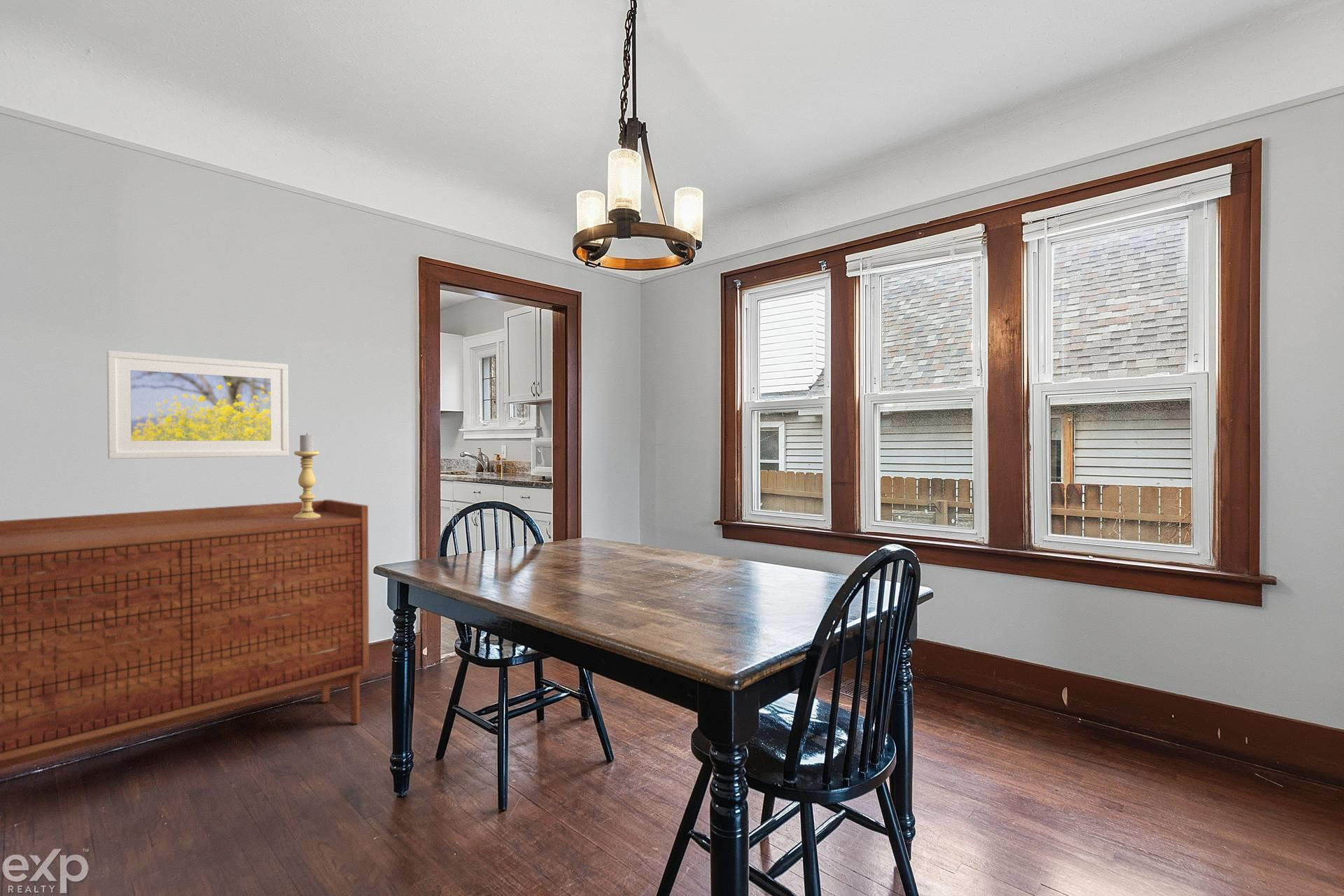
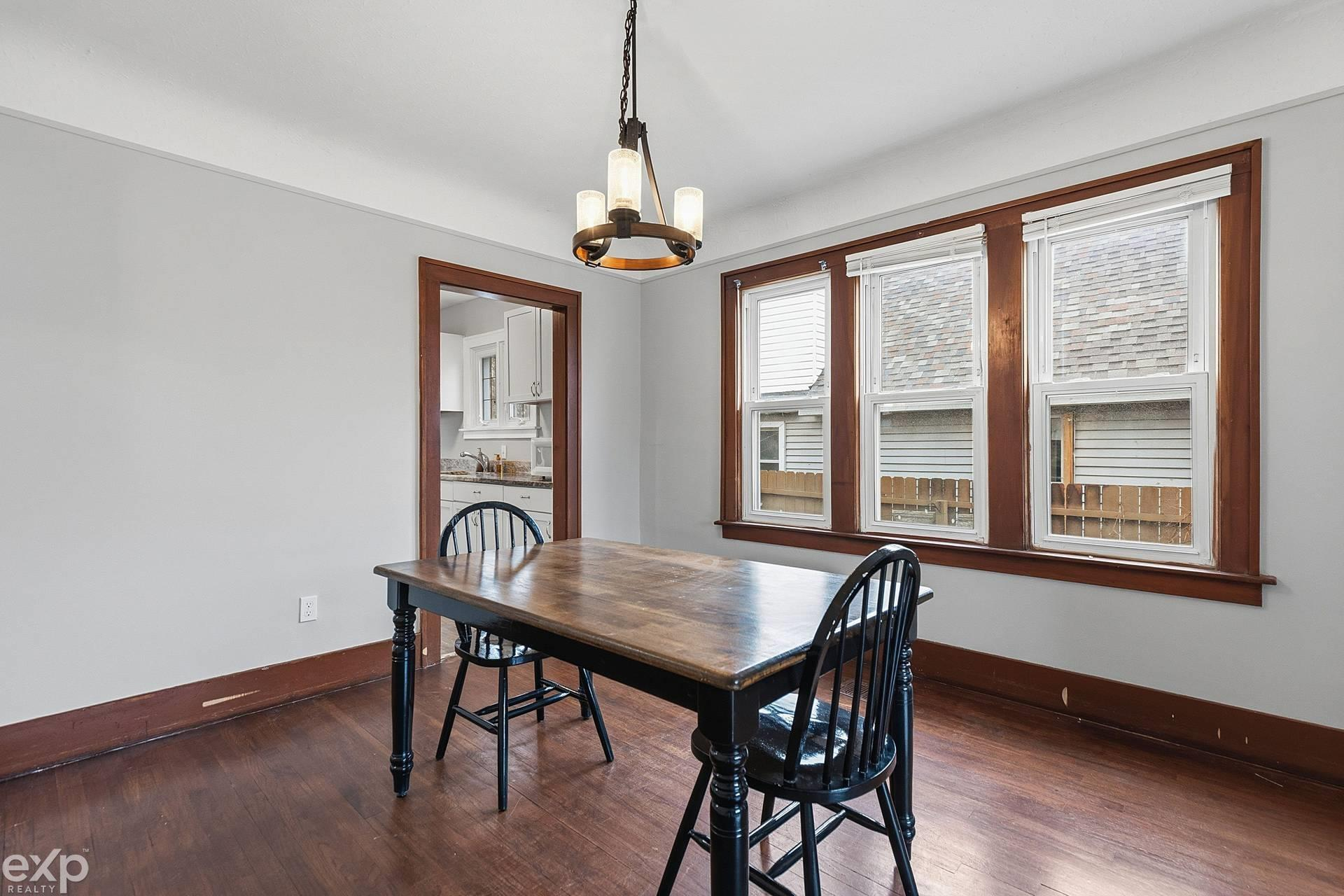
- candle holder (307, 475)
- sideboard (178, 636)
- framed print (205, 407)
